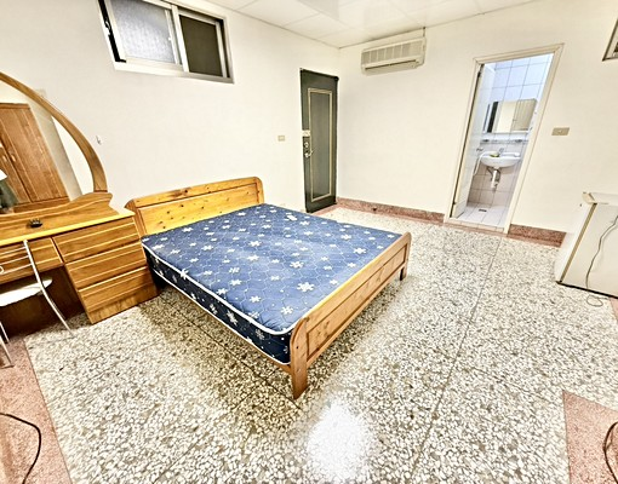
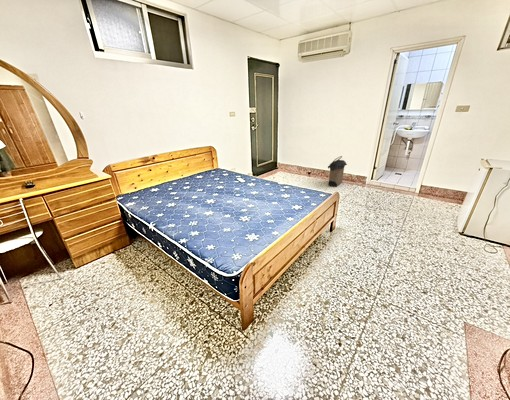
+ laundry hamper (336, 169)
